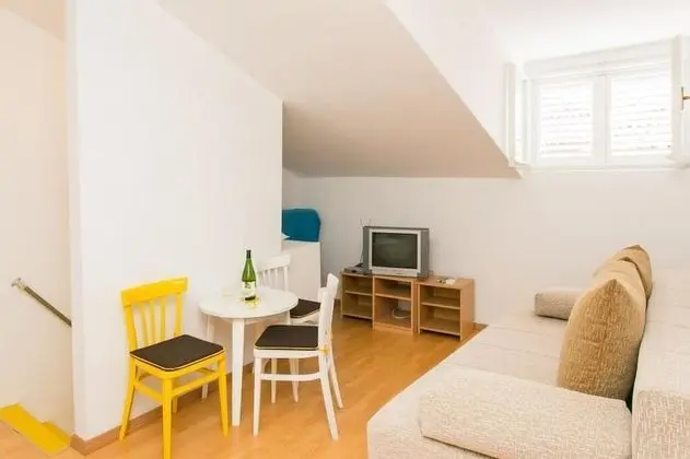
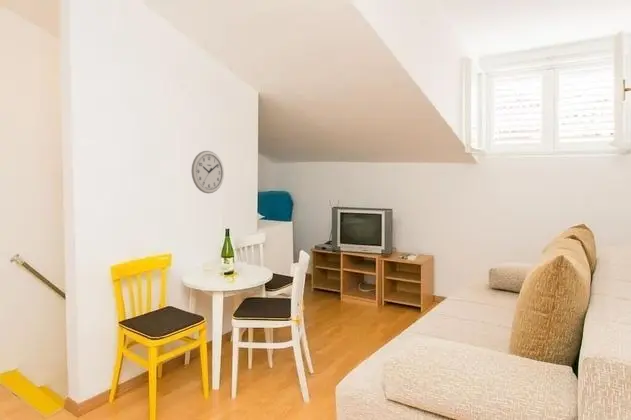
+ wall clock (208, 172)
